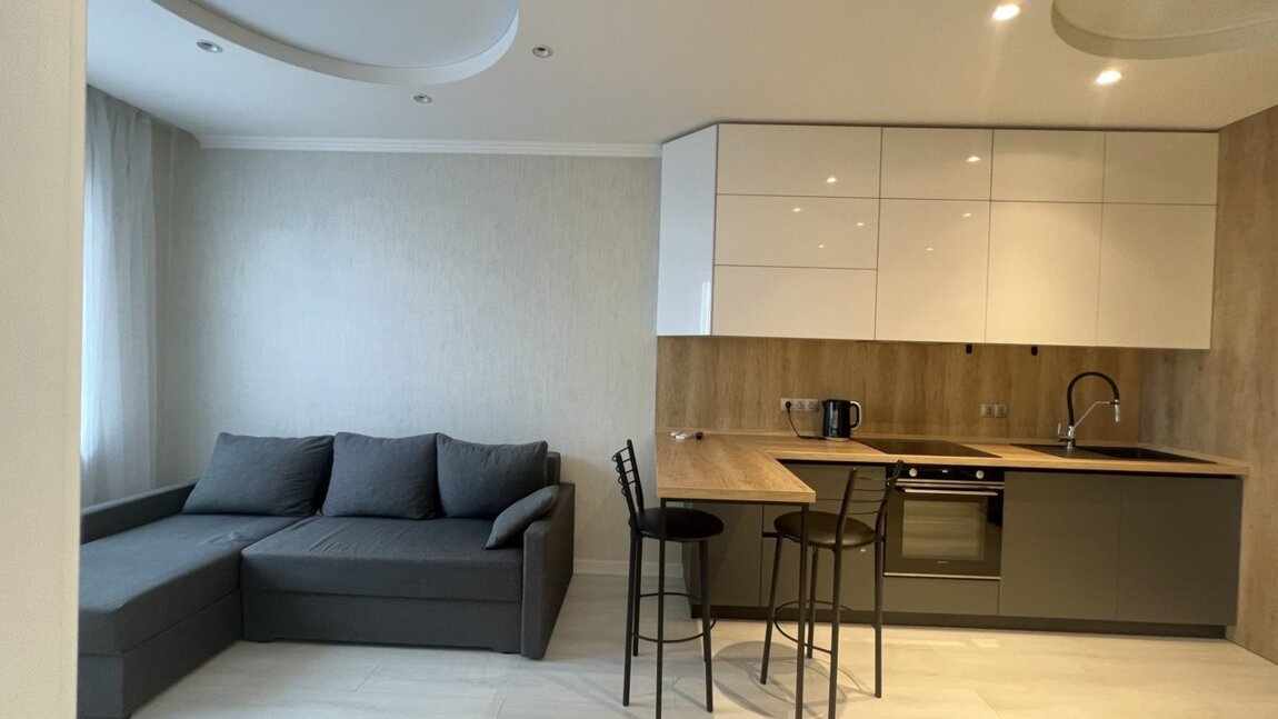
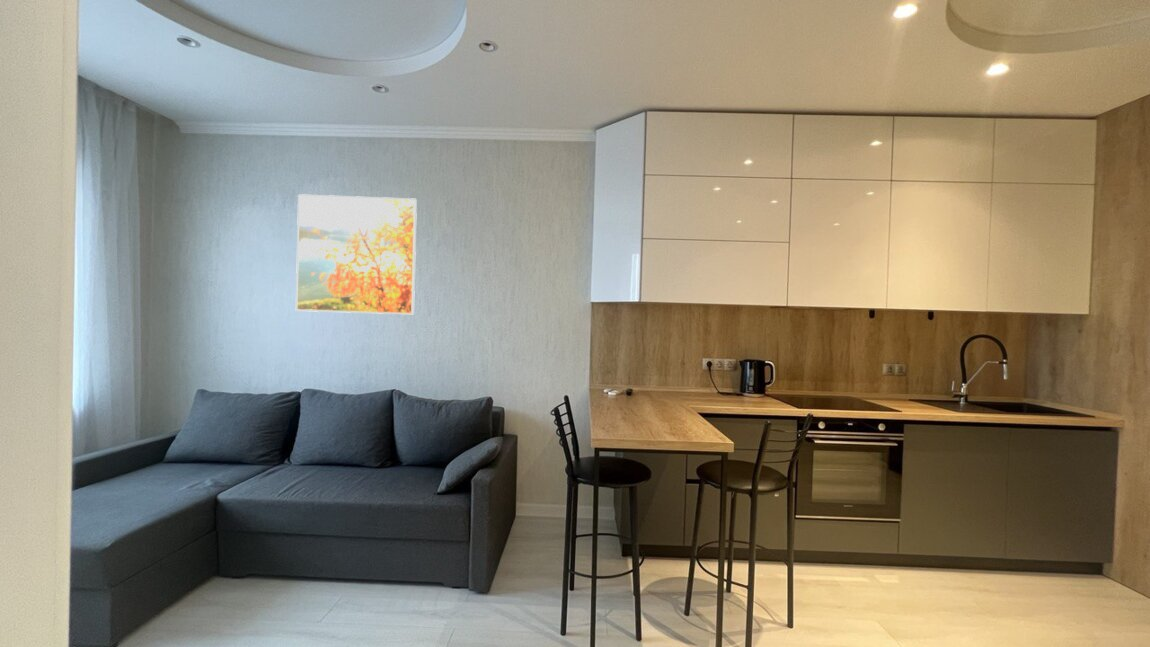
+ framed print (356, 254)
